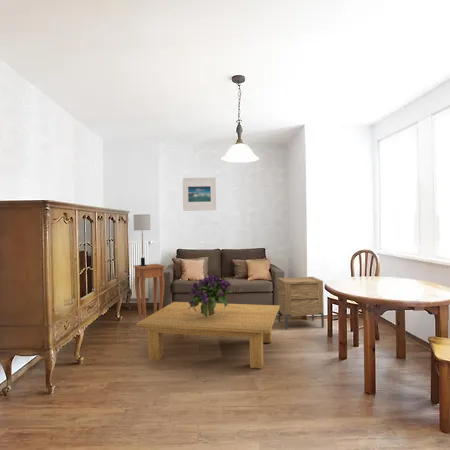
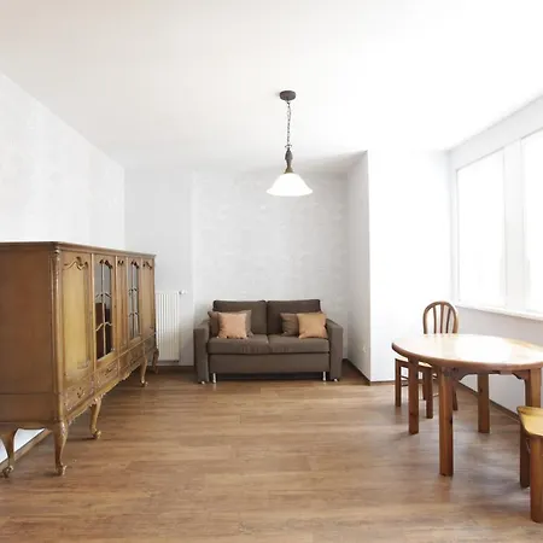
- table lamp (142, 240)
- nightstand (299, 302)
- bouquet (210, 295)
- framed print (199, 194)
- side table (154, 297)
- coffee table (214, 331)
